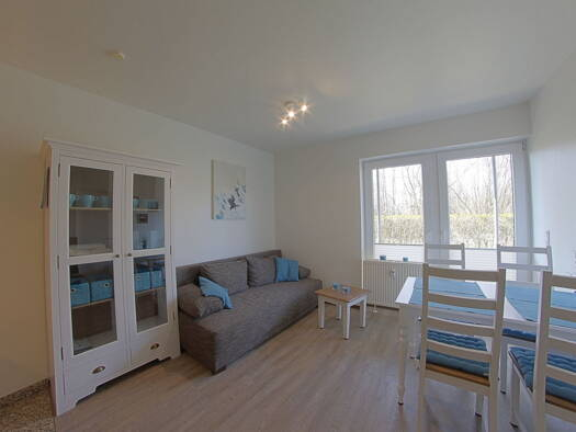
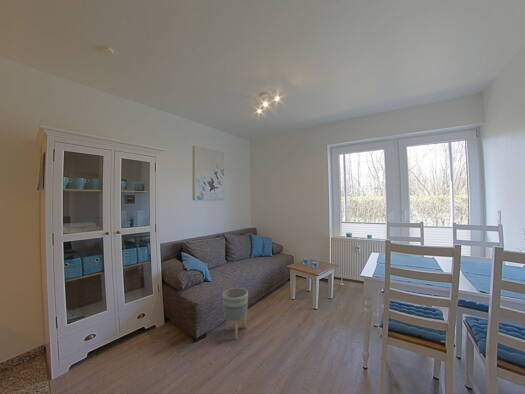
+ planter (235, 312)
